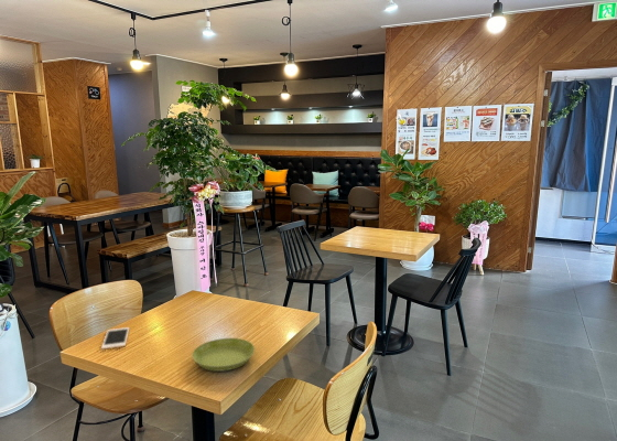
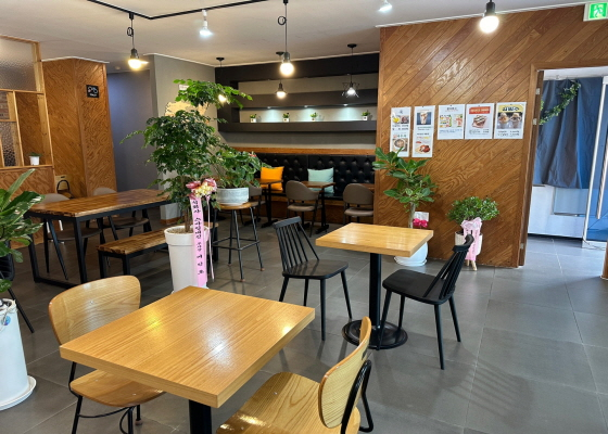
- cell phone (116, 337)
- saucer (224, 355)
